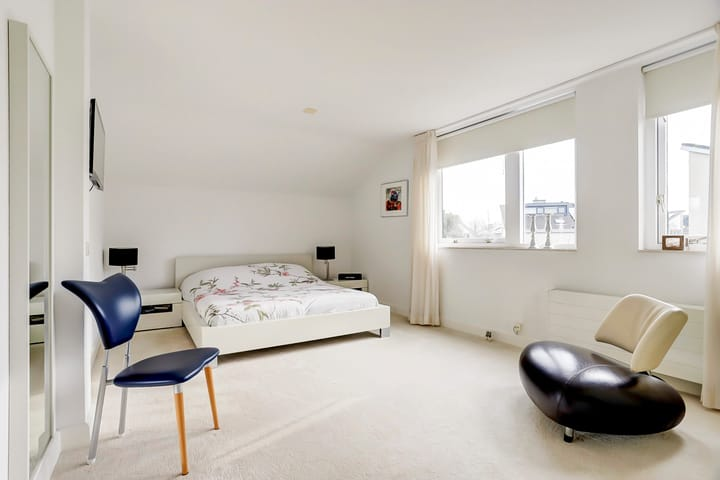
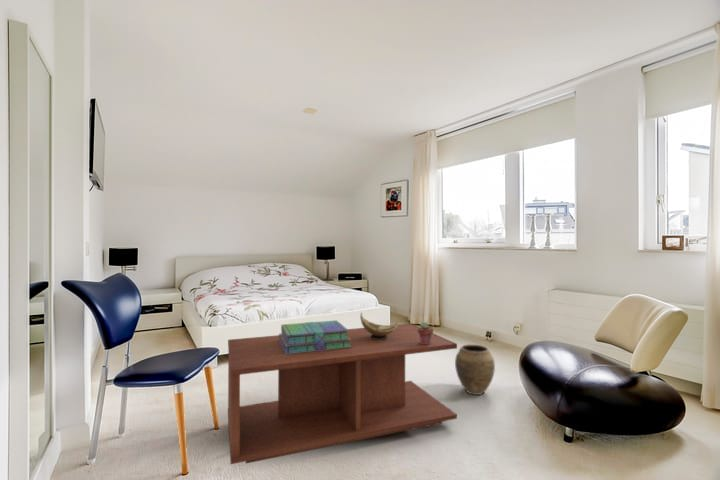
+ decorative bowl (378, 325)
+ vase (474, 369)
+ potted succulent (425, 332)
+ coffee table (340, 383)
+ stack of books (313, 334)
